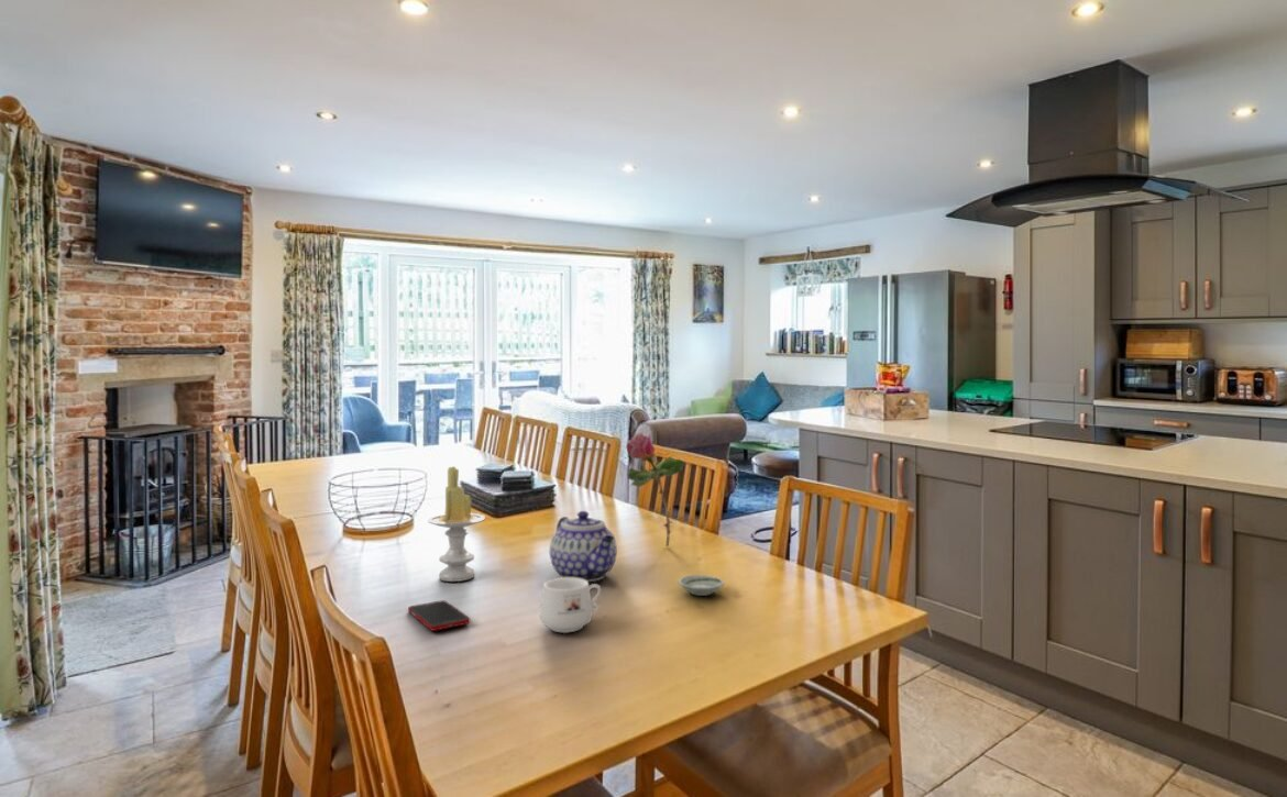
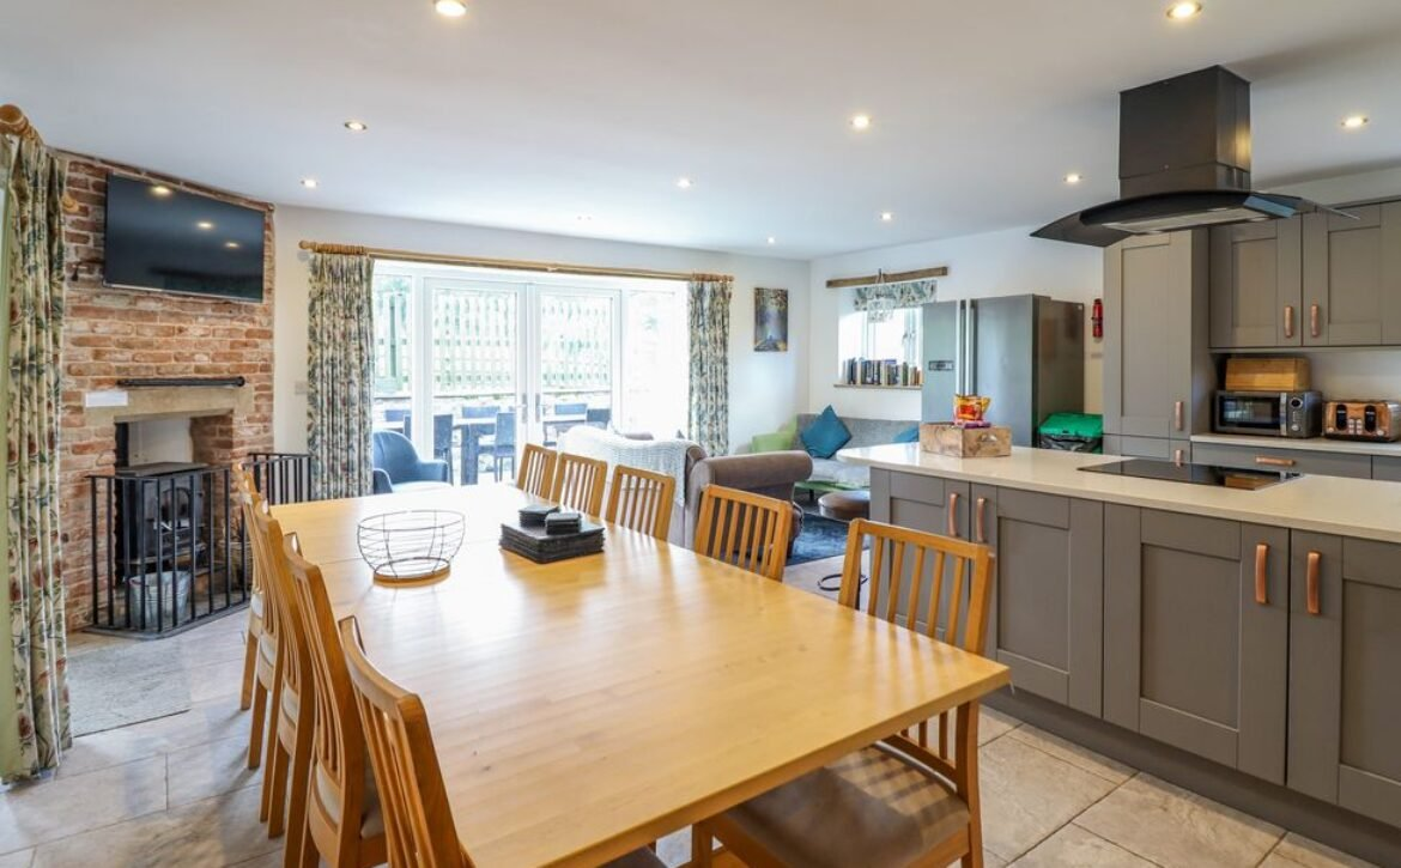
- cell phone (438, 615)
- mug (571, 605)
- flower (646, 483)
- saucer (701, 586)
- candle (457, 522)
- teapot (583, 543)
